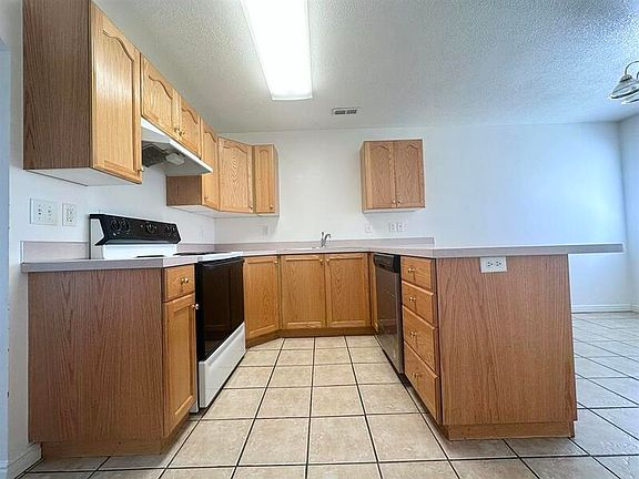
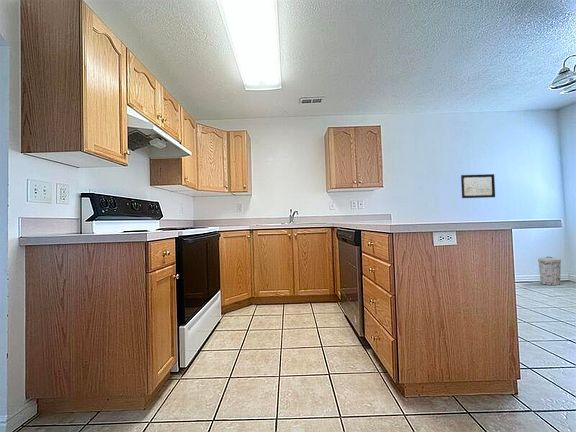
+ wall art (478, 186)
+ trash can (549, 270)
